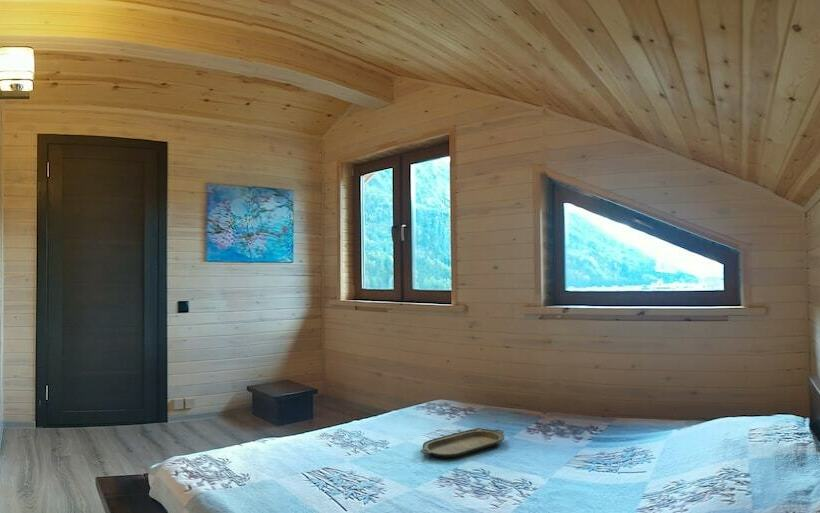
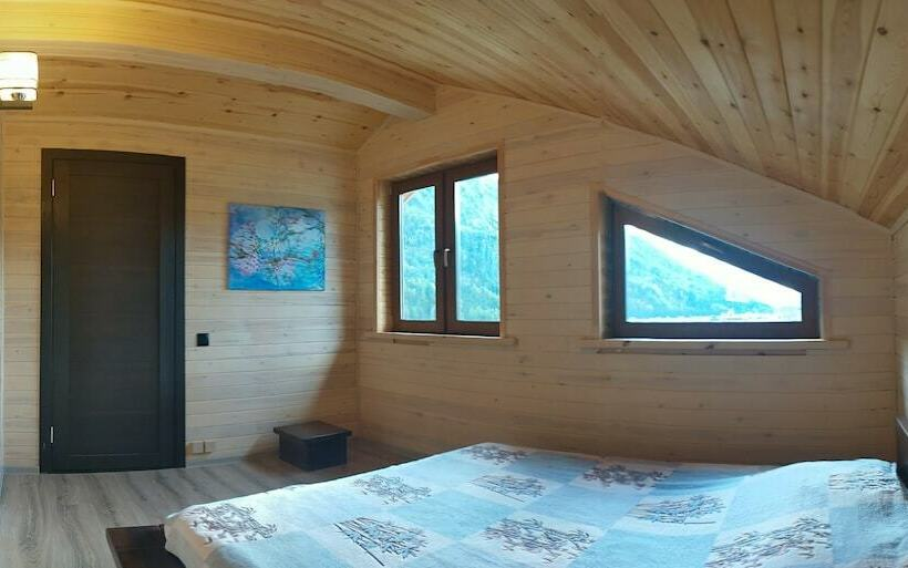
- serving tray (464, 443)
